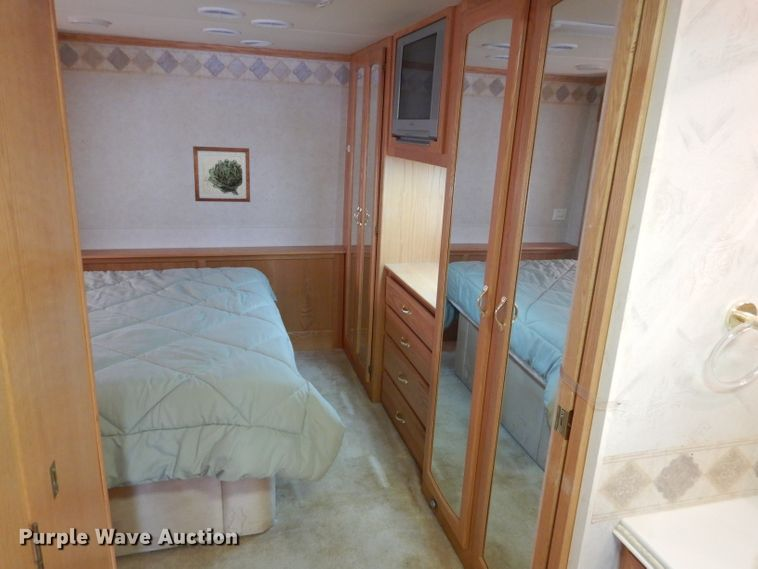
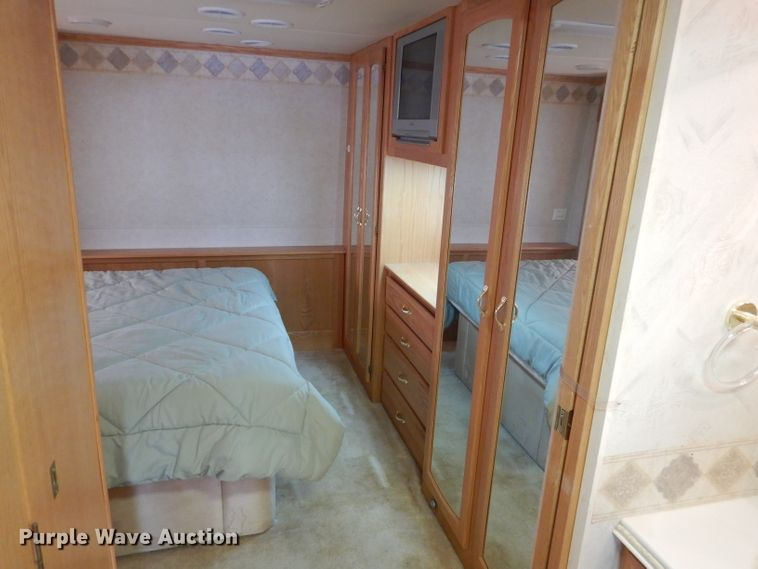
- wall art (222, 174)
